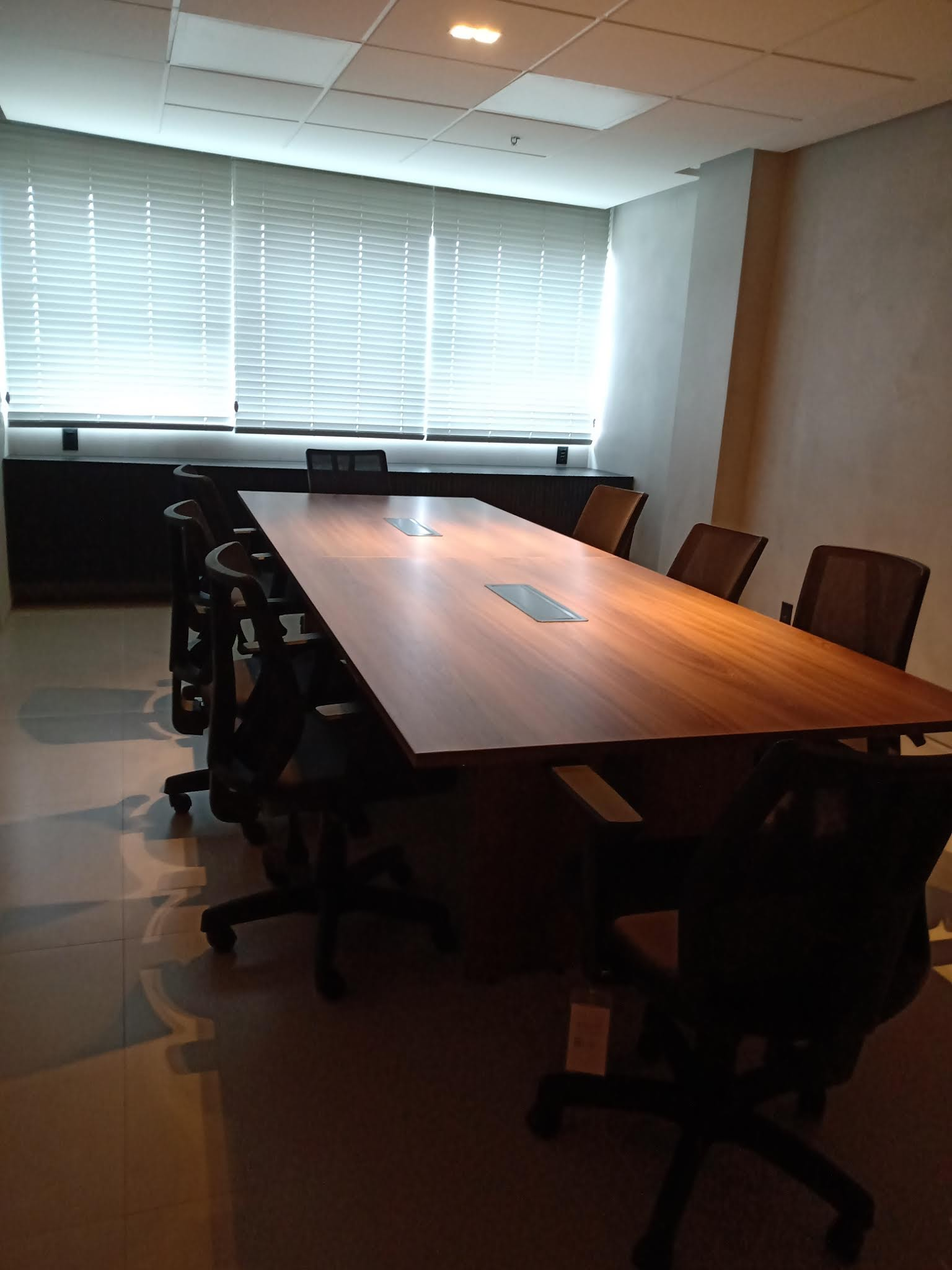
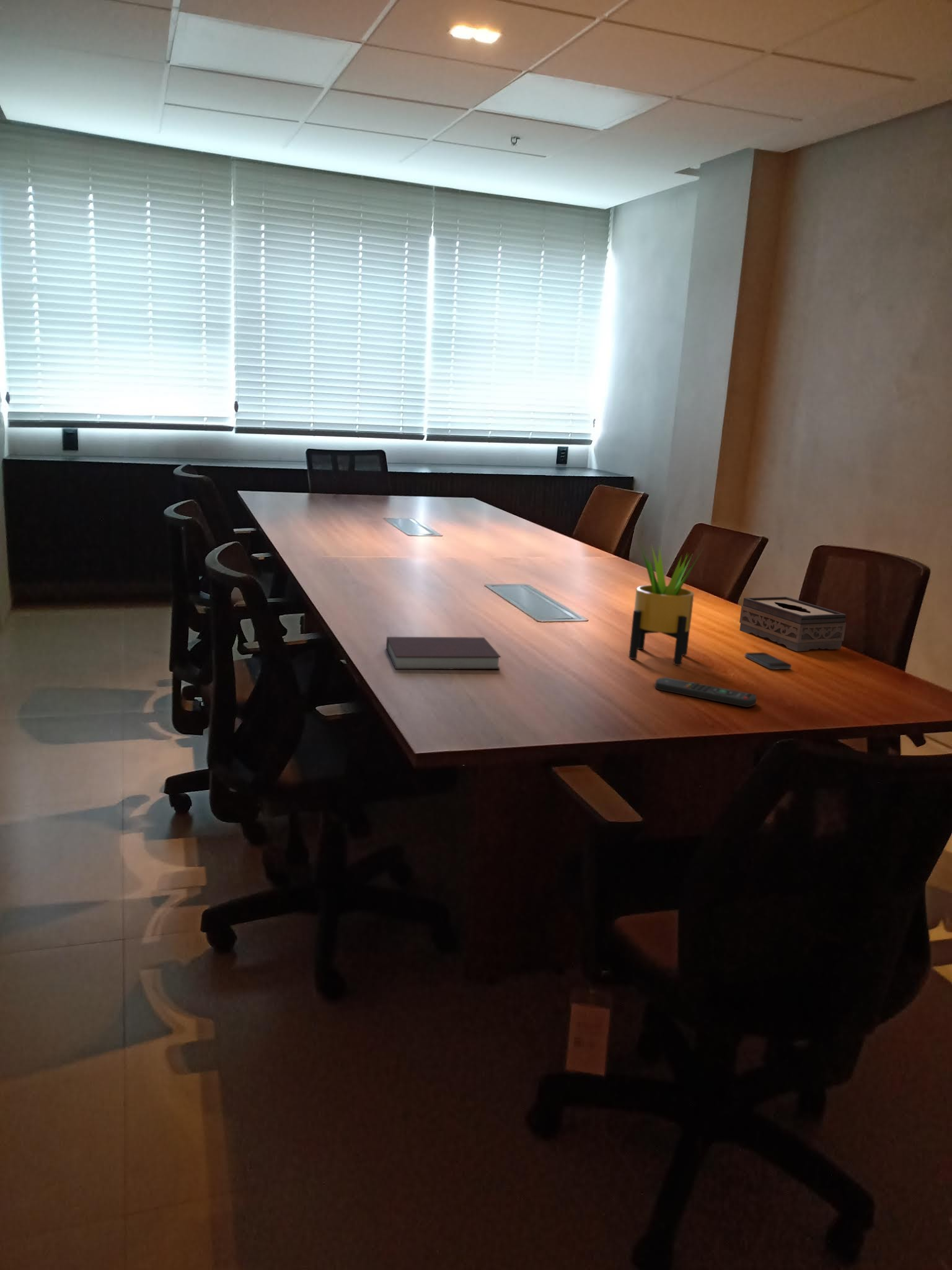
+ smartphone (767, 660)
+ tissue box (791, 623)
+ remote control (705, 691)
+ potted plant (664, 600)
+ notebook (442, 652)
